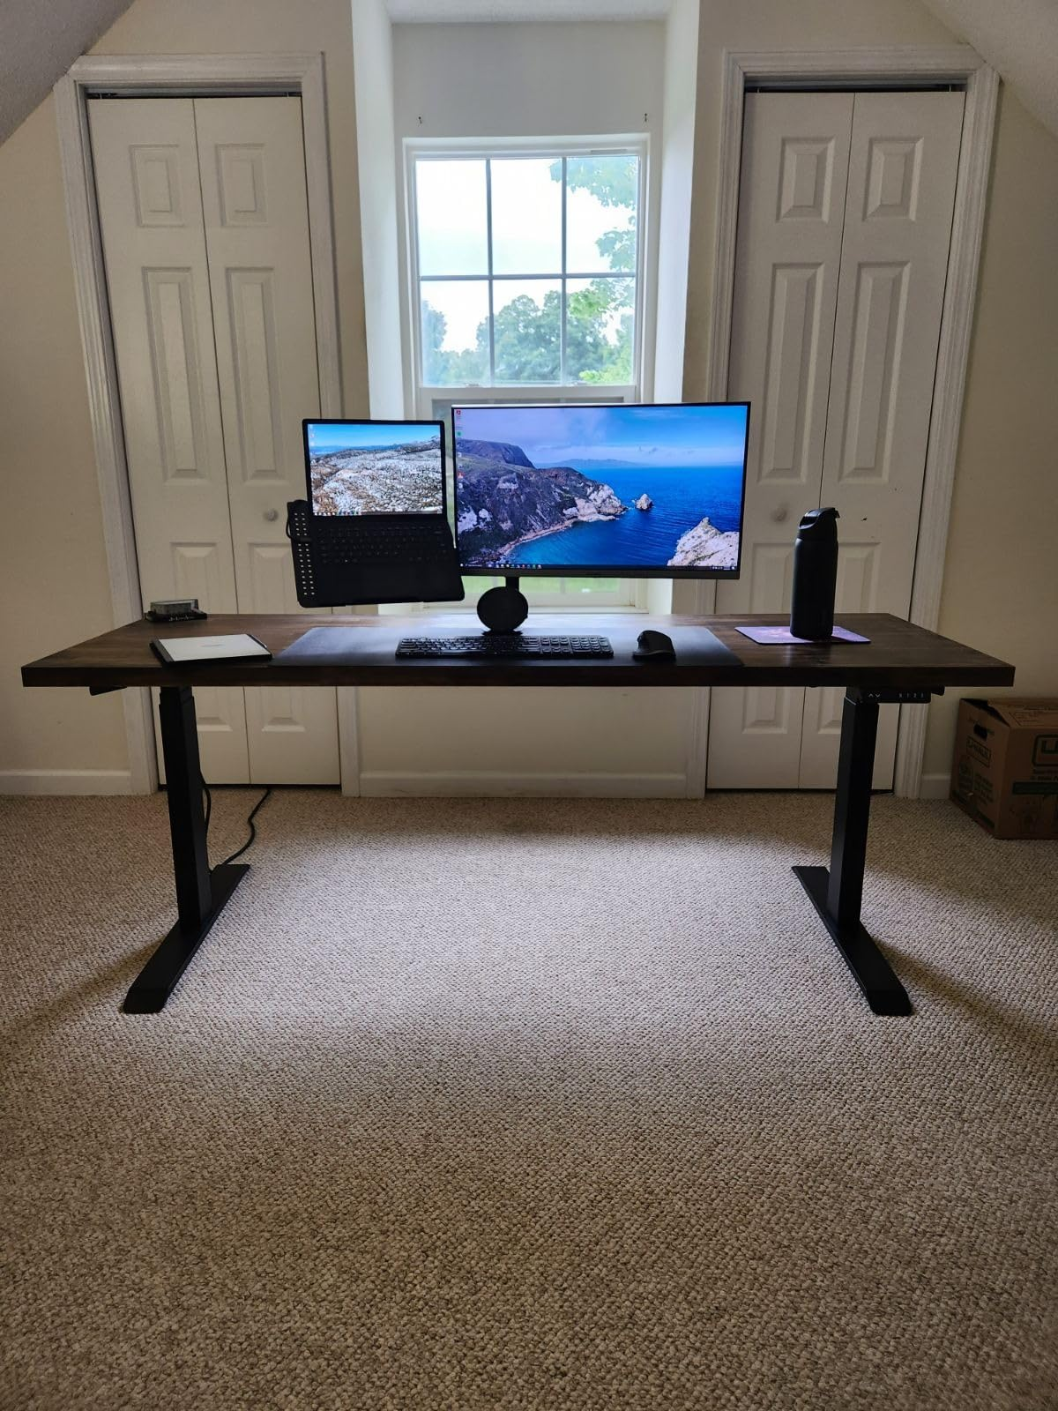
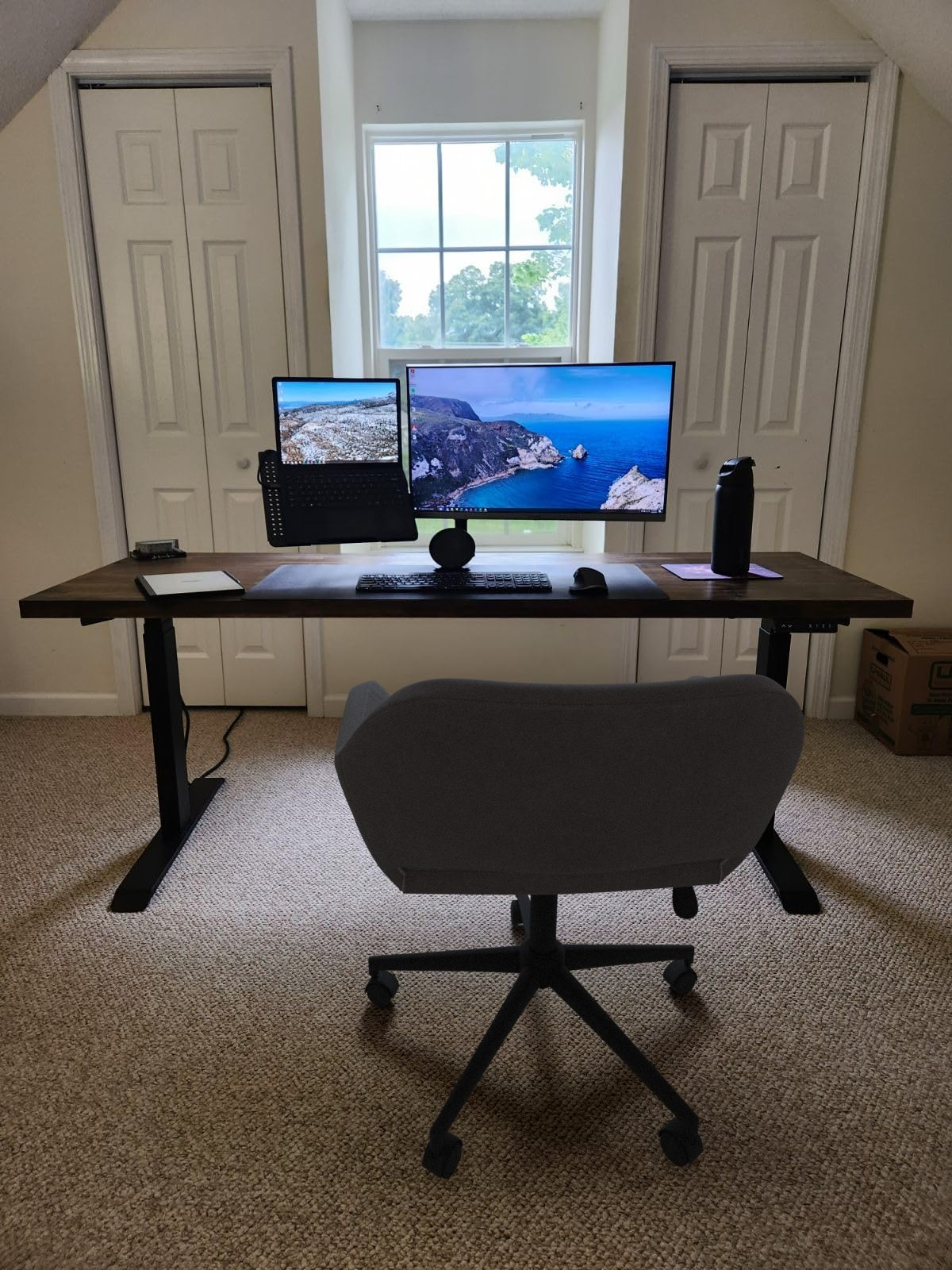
+ office chair (547, 845)
